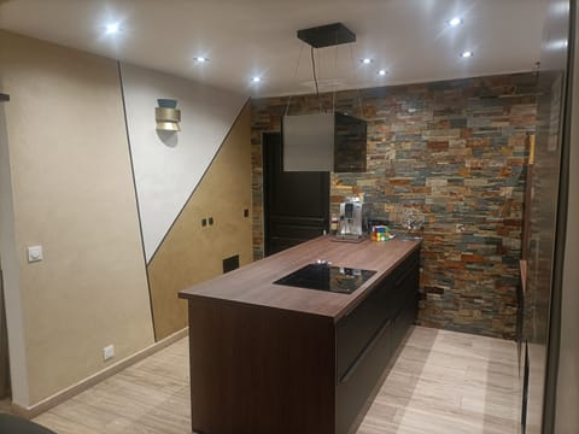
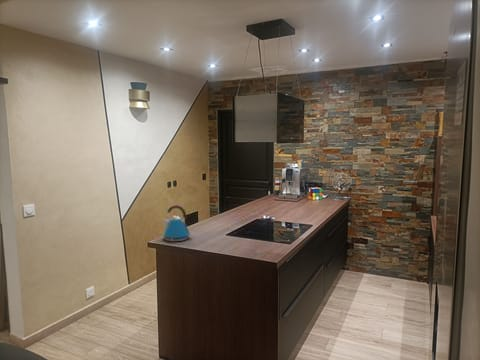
+ kettle (176, 221)
